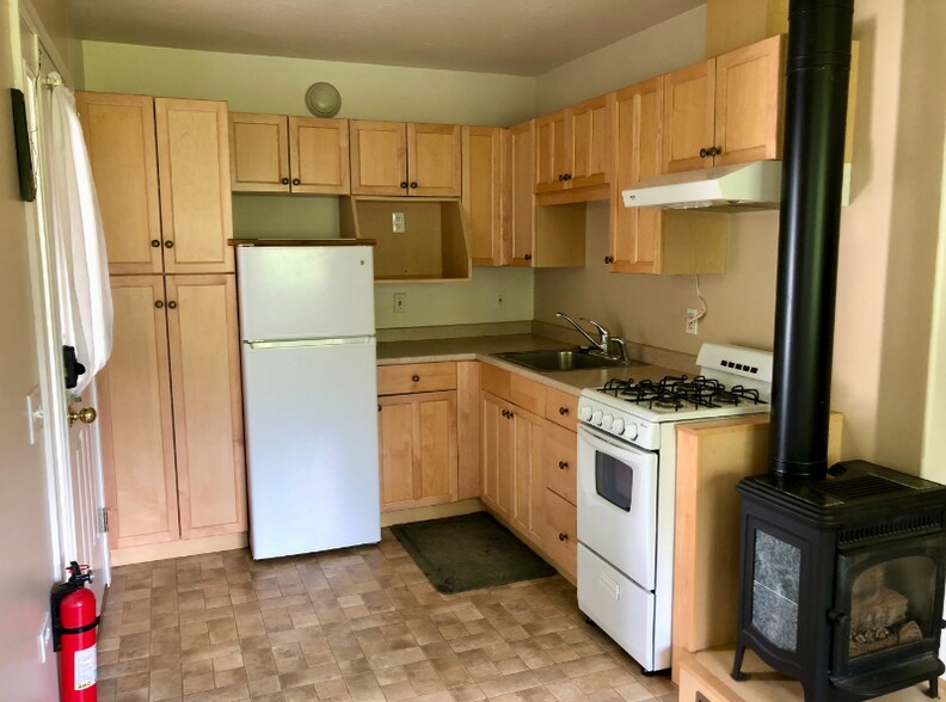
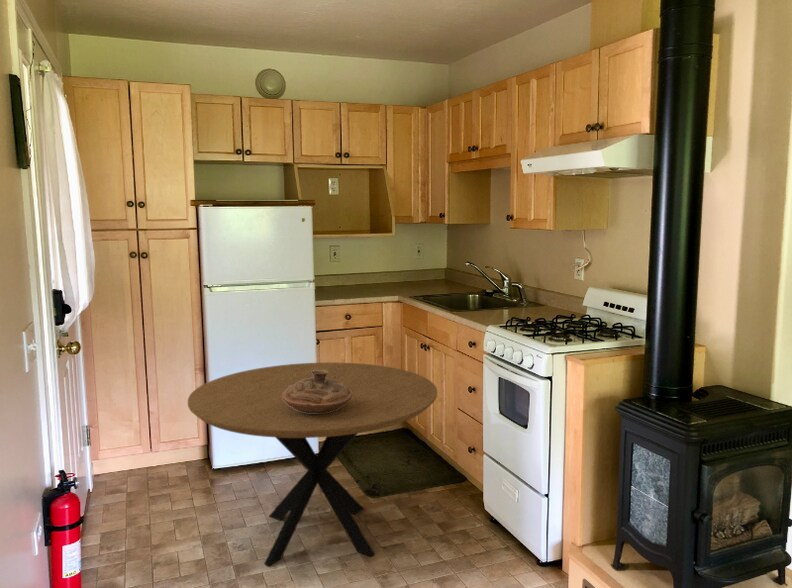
+ dining table (317, 463)
+ decorative bowl (317, 390)
